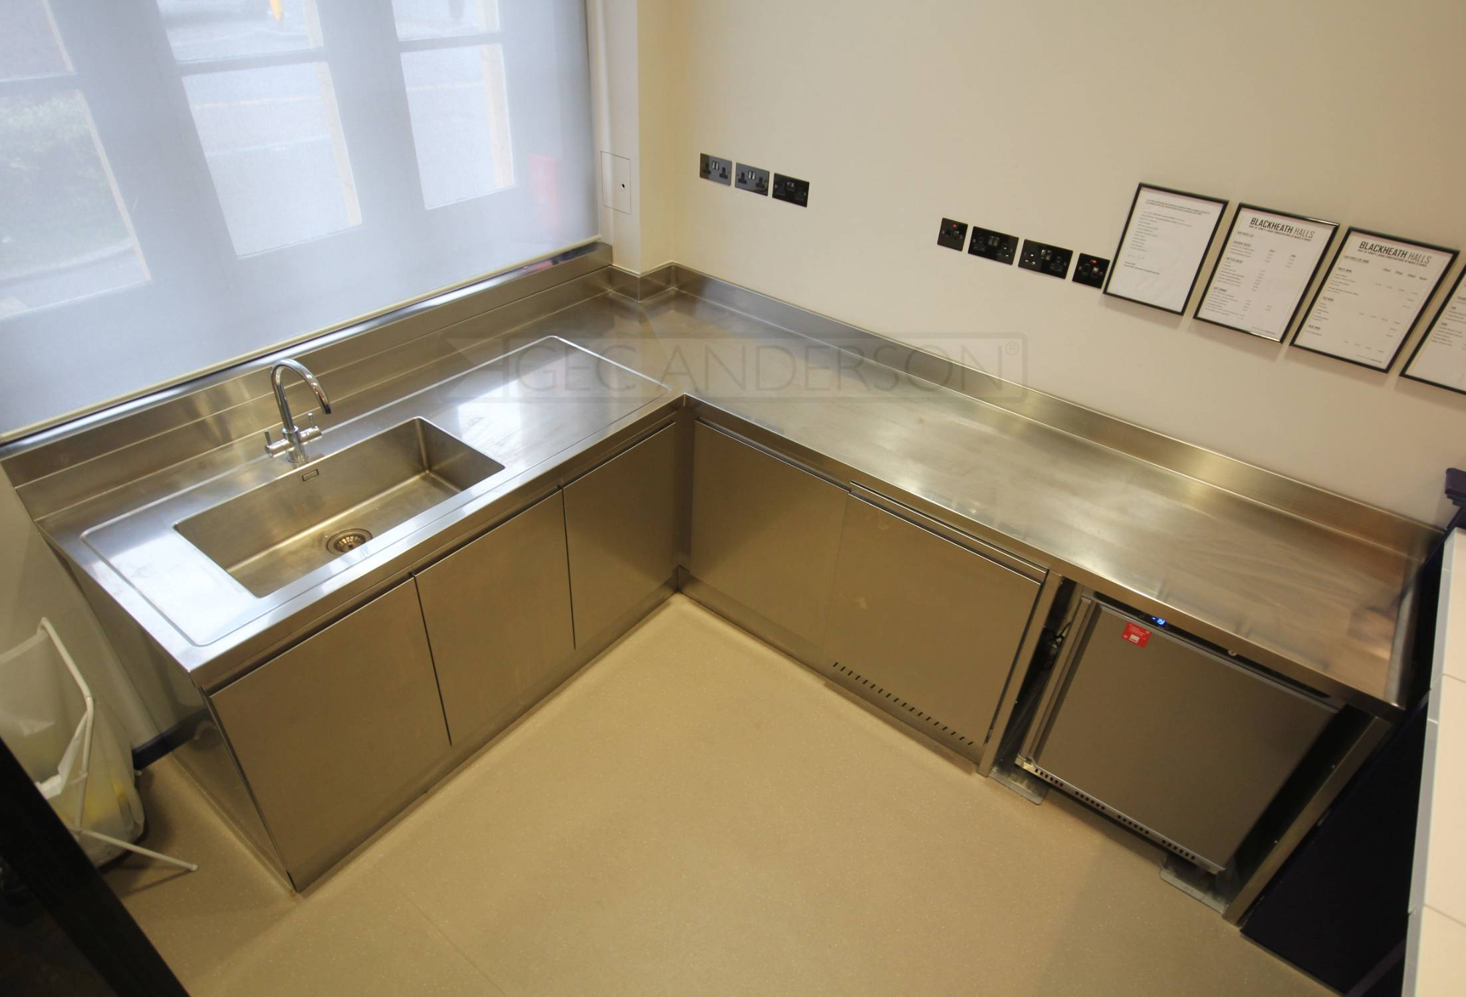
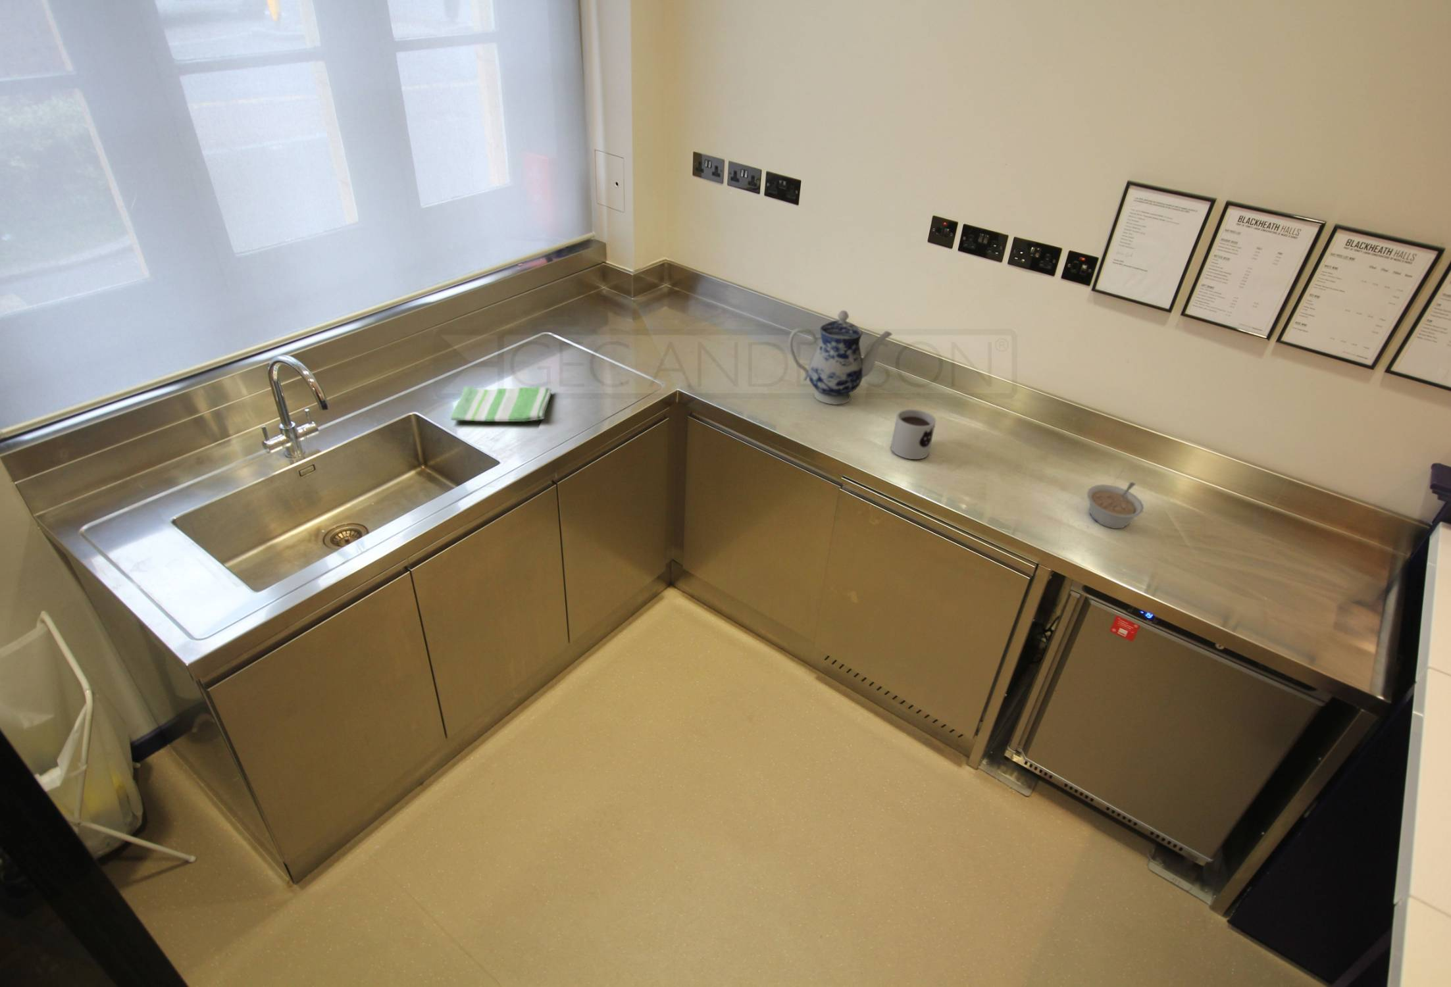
+ mug (912, 432)
+ legume (1112, 506)
+ teapot (837, 355)
+ dish towel (502, 403)
